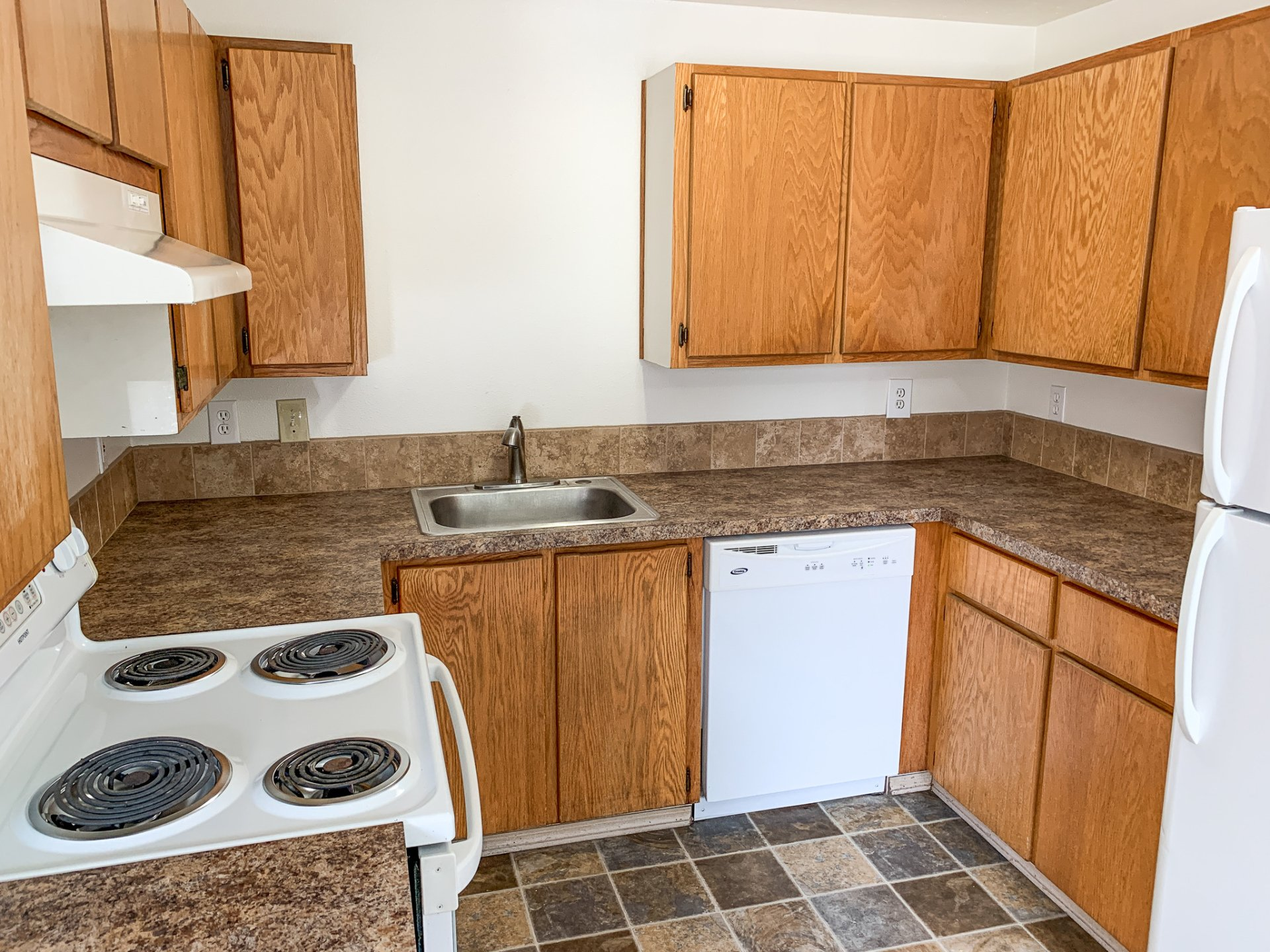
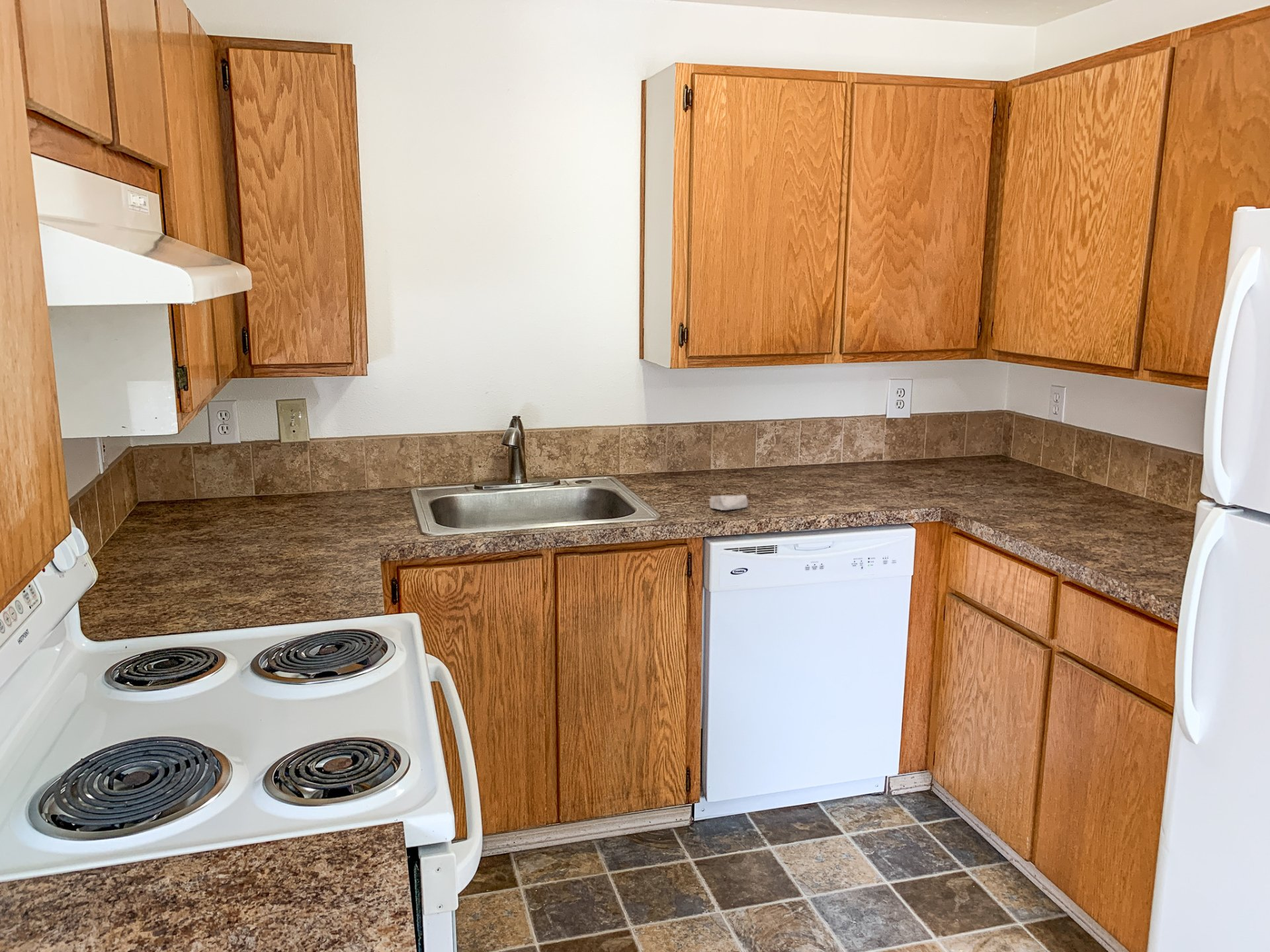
+ soap bar (730, 500)
